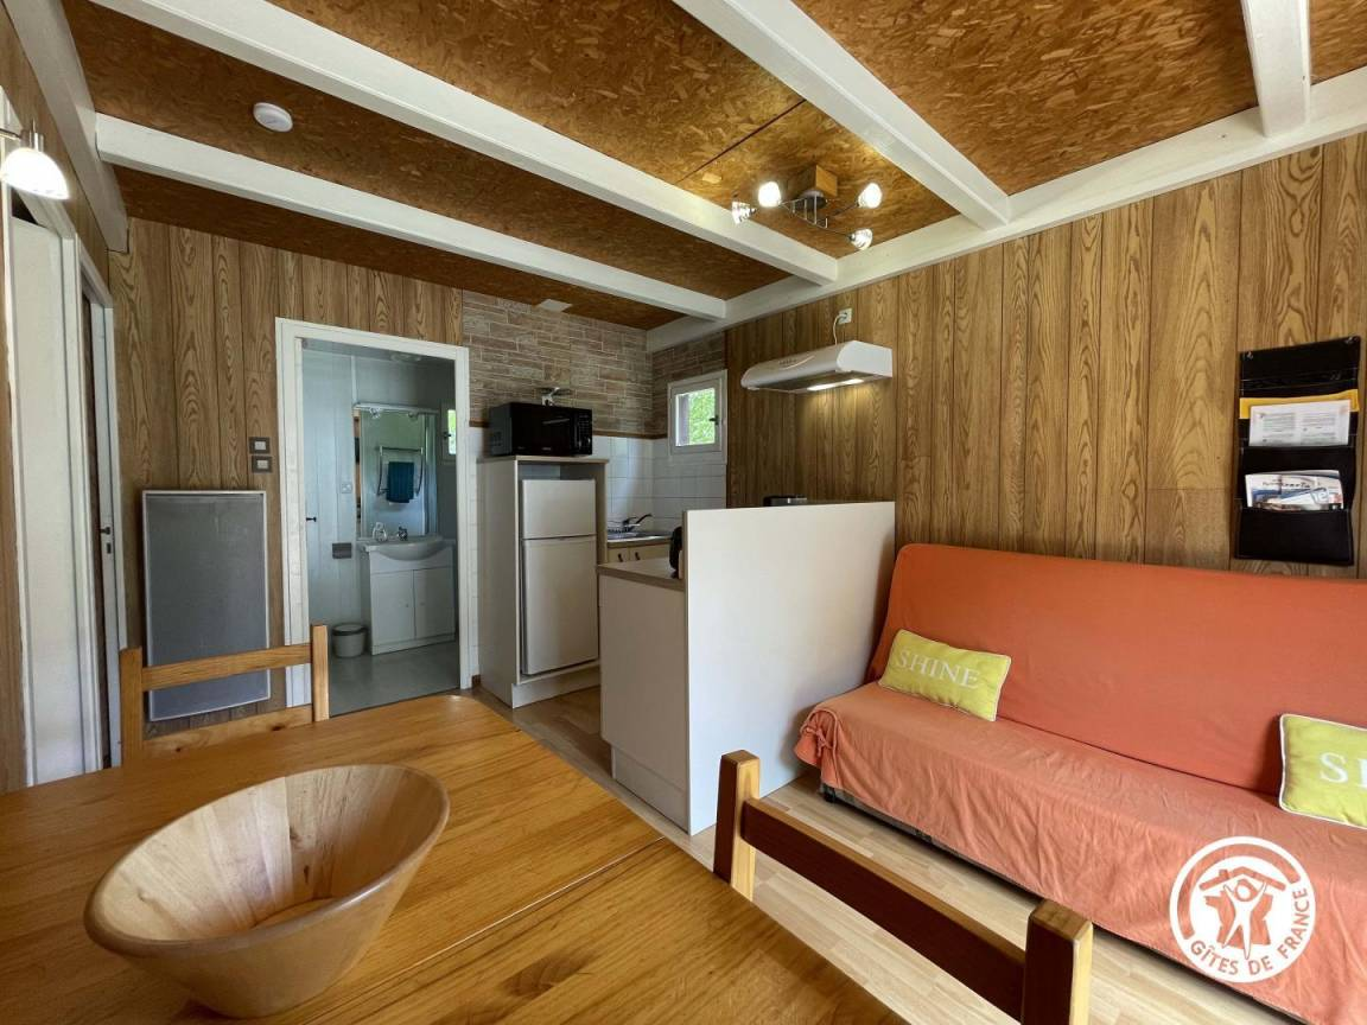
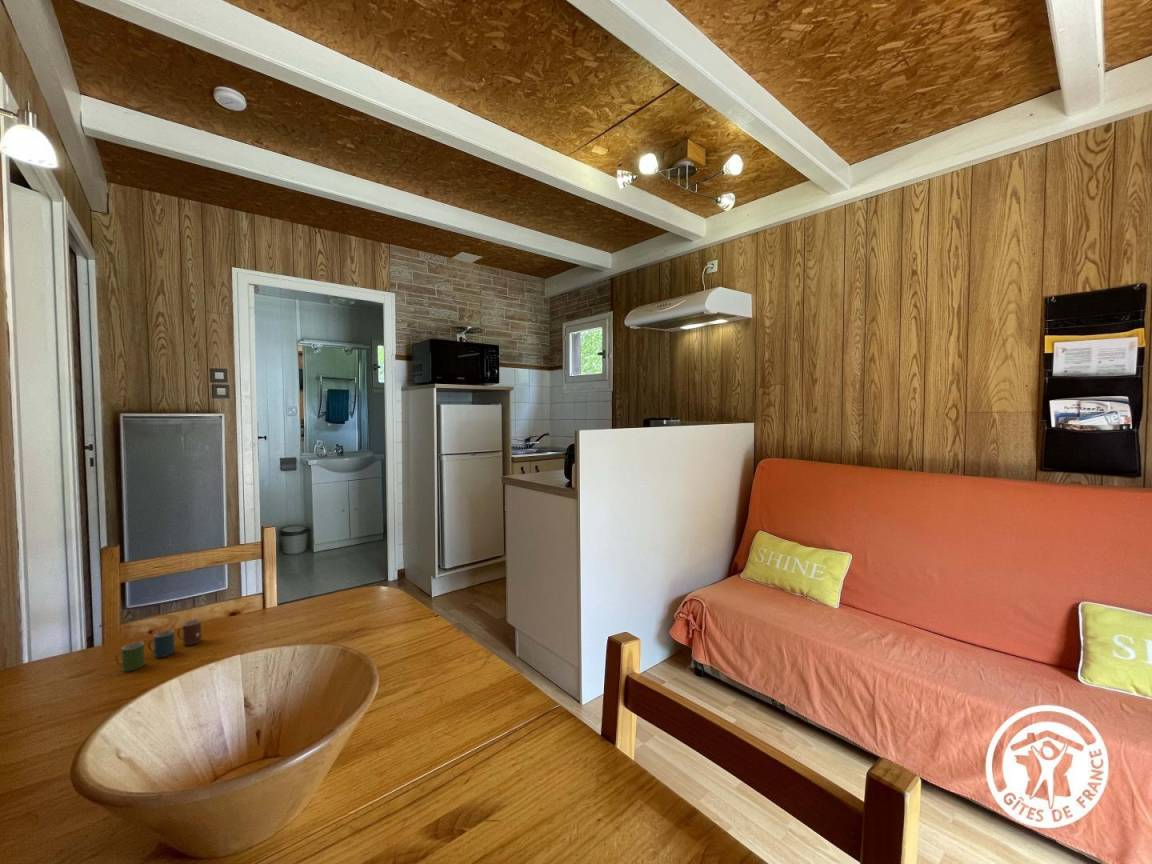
+ cup (160, 638)
